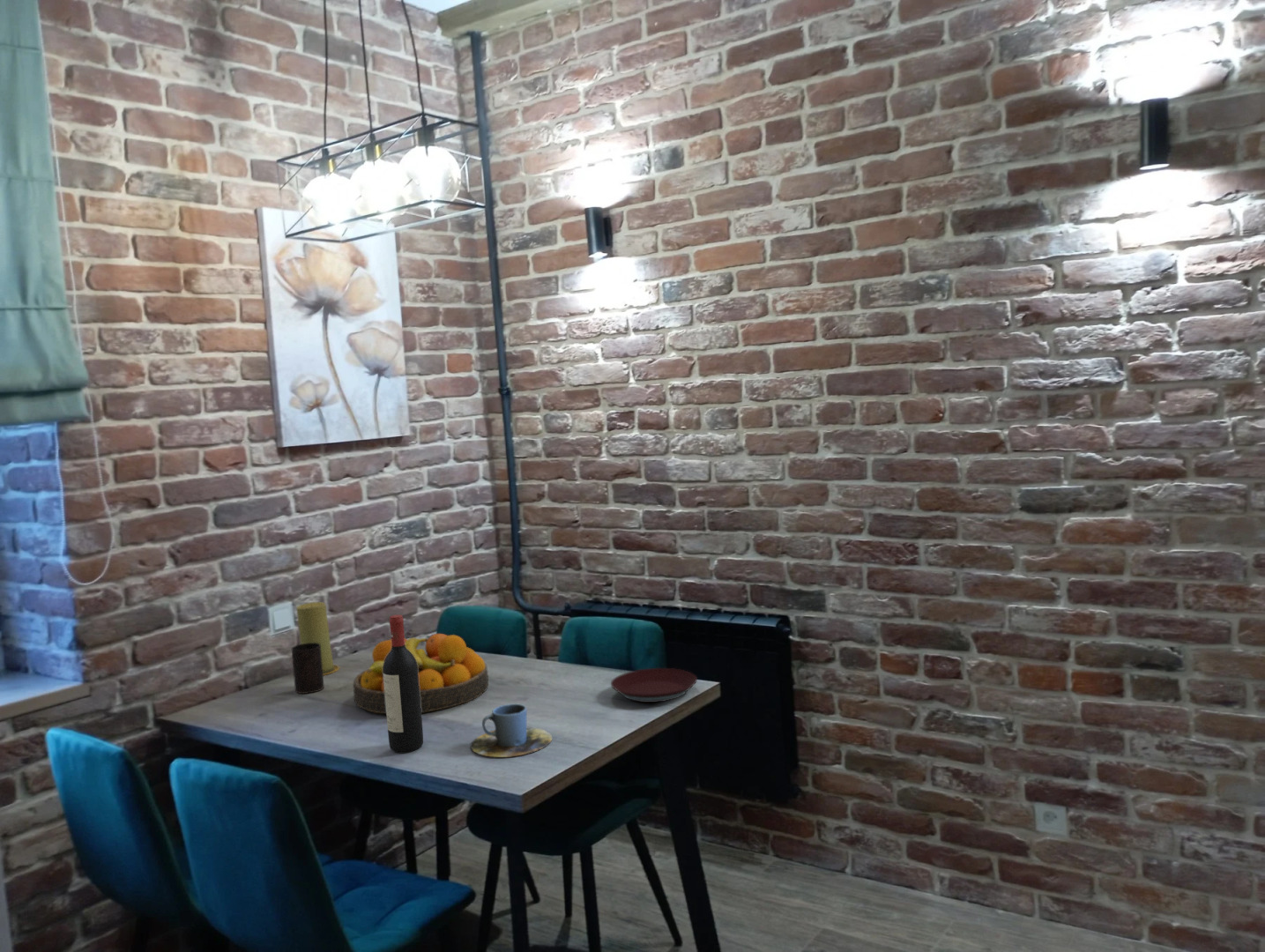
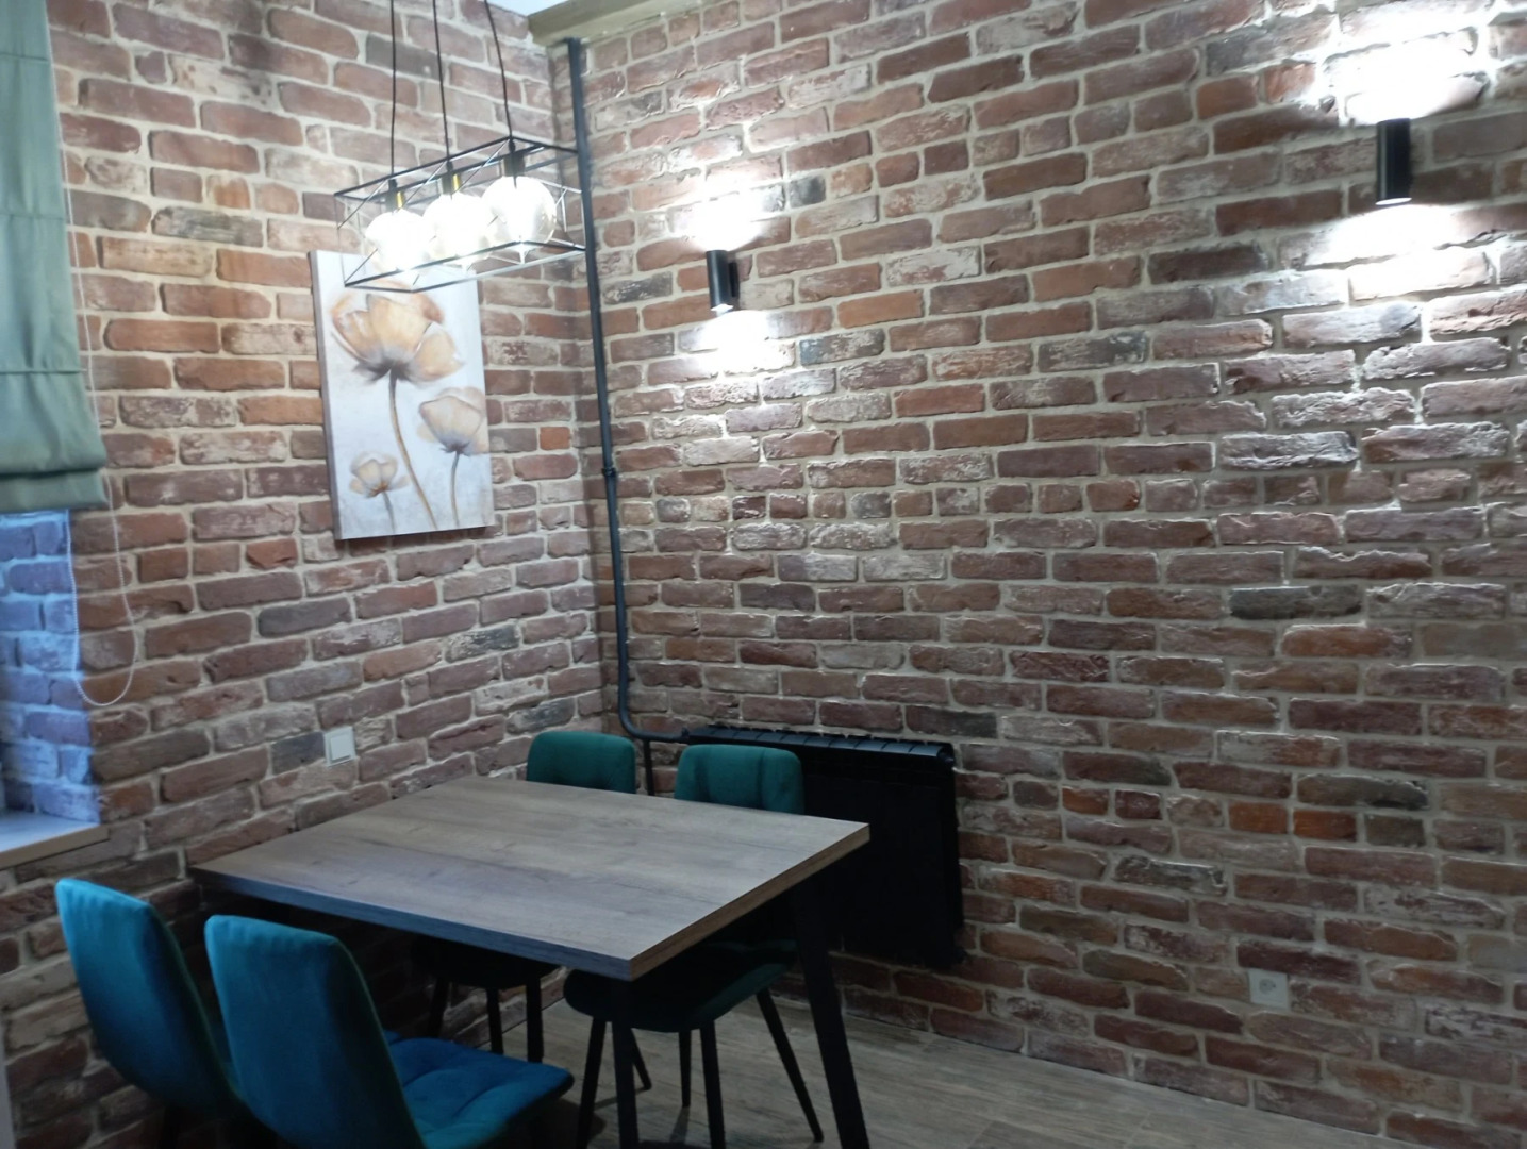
- candle (316, 637)
- plate (654, 687)
- fruit bowl (420, 664)
- wine bottle (401, 681)
- cup (308, 667)
- cup (510, 725)
